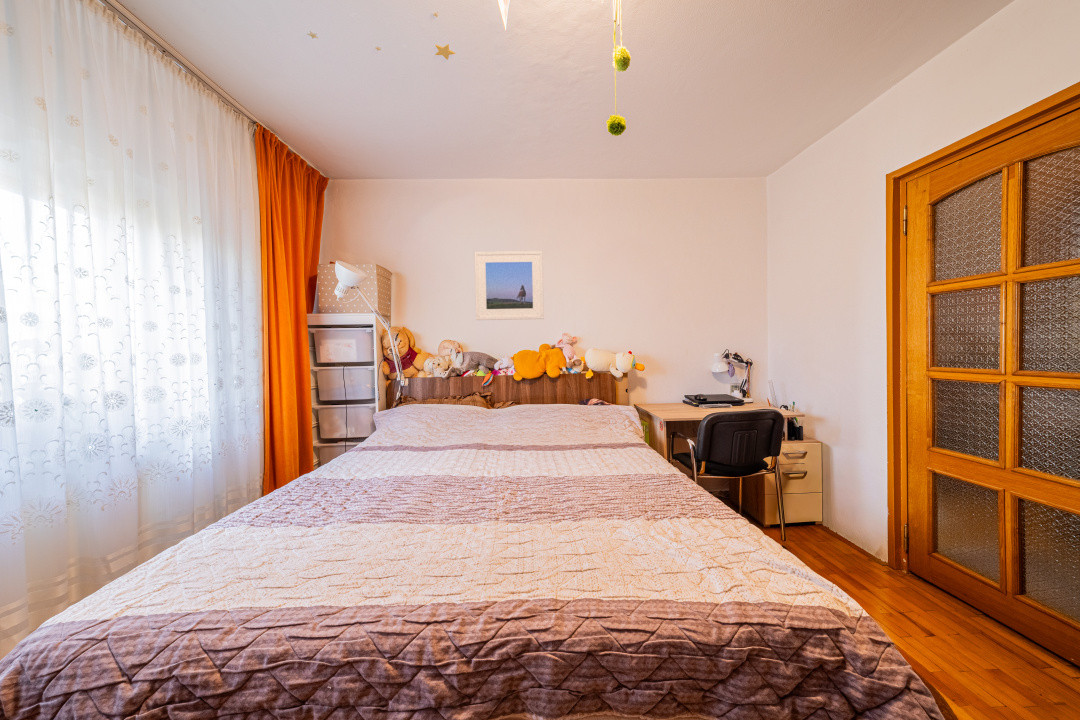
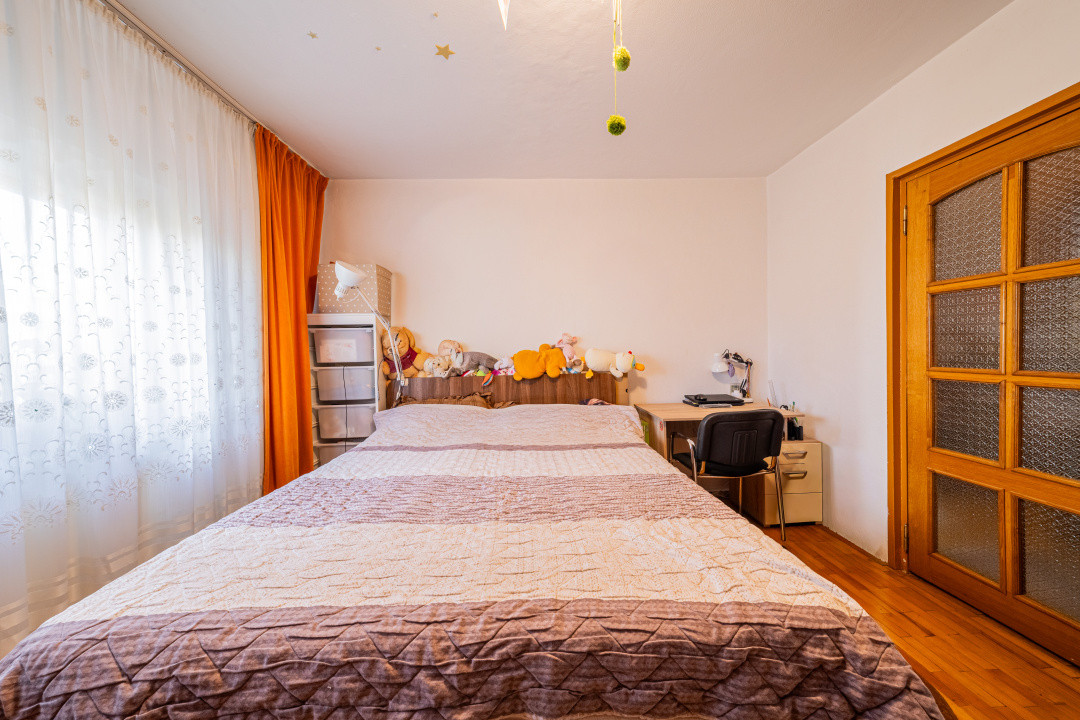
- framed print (509, 285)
